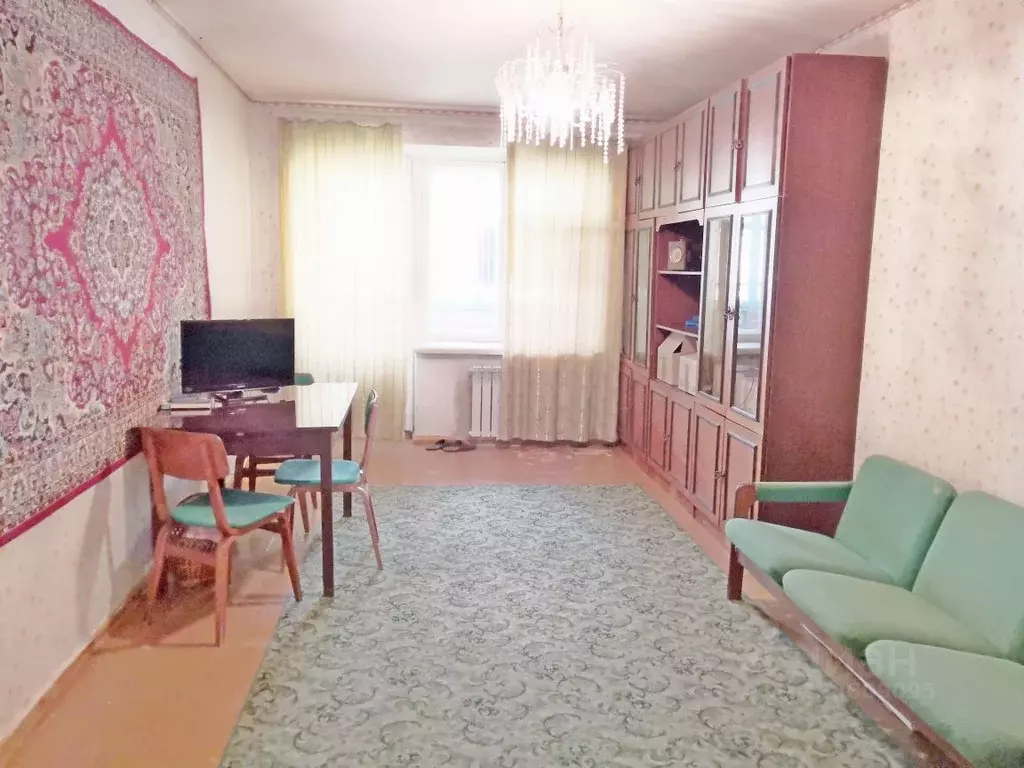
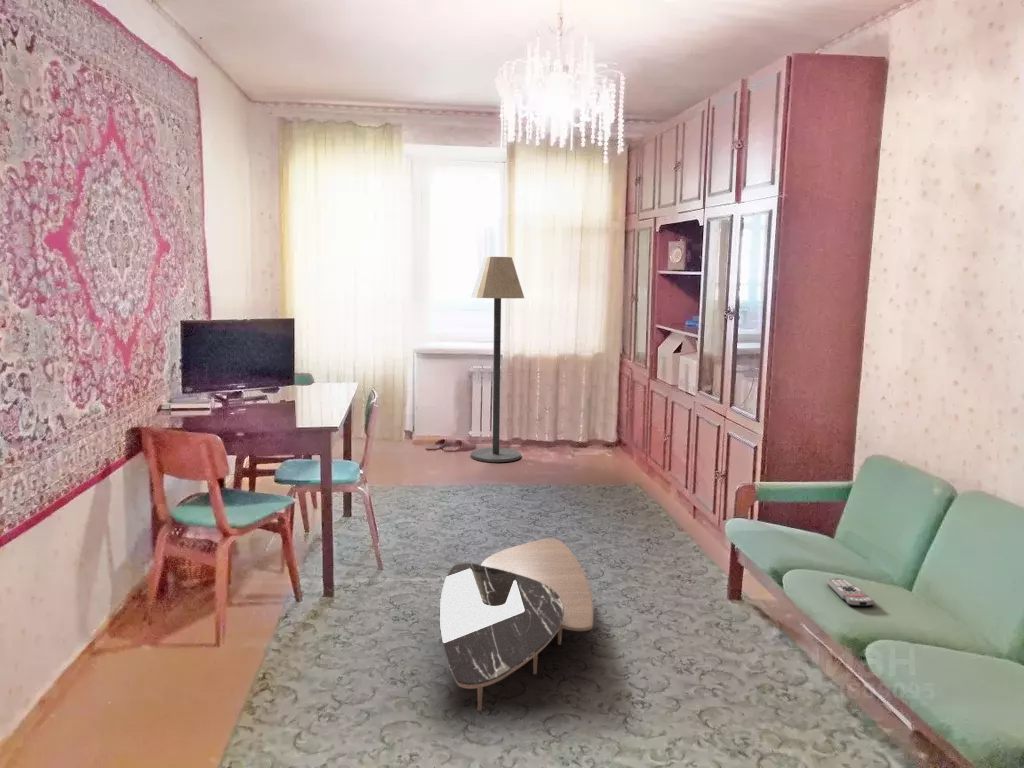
+ floor lamp (496, 358)
+ remote control (848, 591)
+ coffee table (518, 613)
